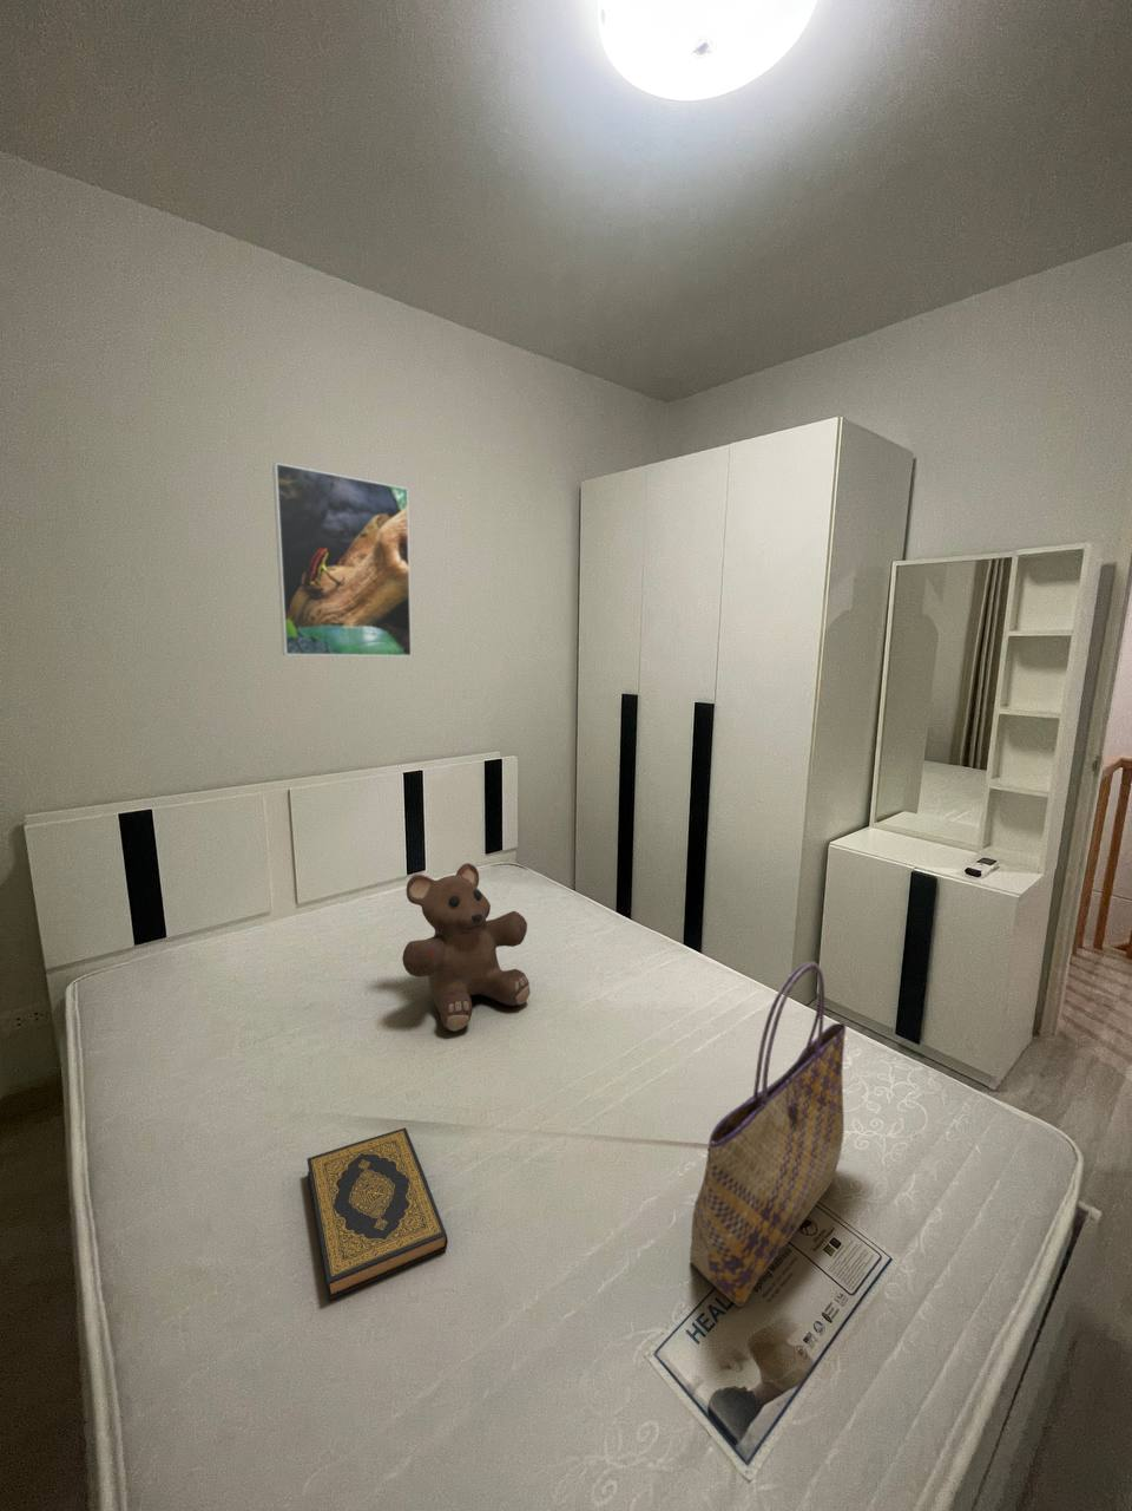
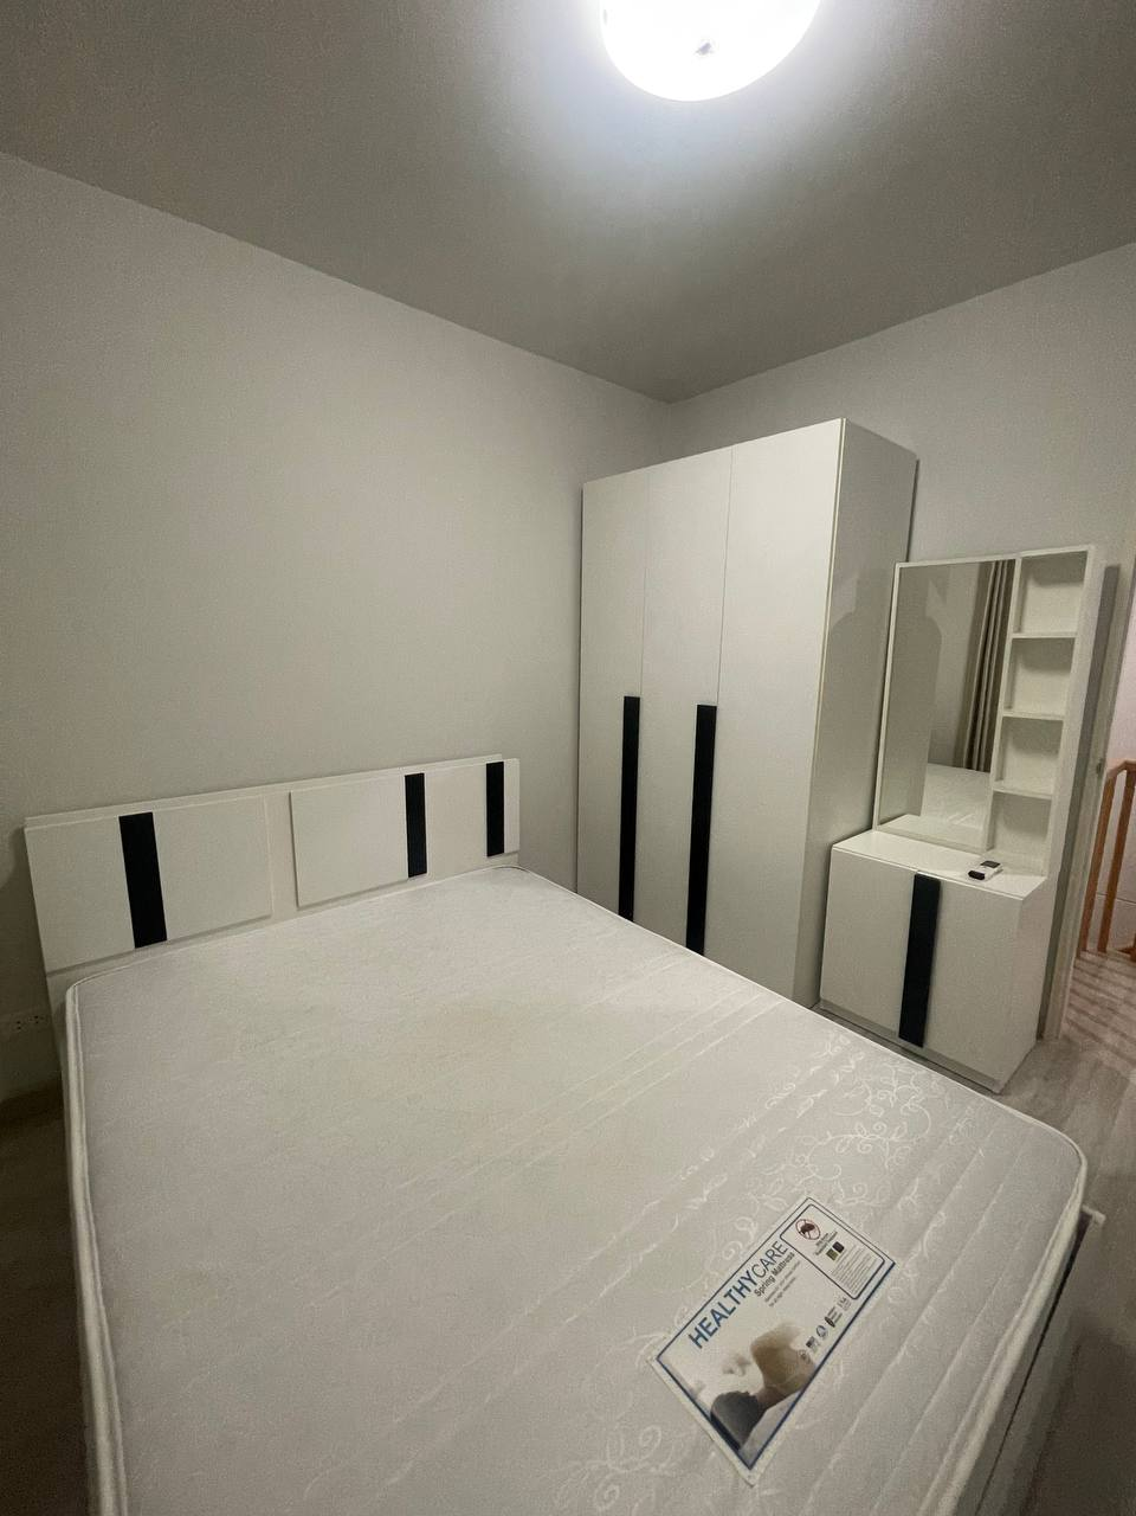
- tote bag (778, 1096)
- hardback book (372, 1200)
- teddy bear (466, 941)
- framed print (348, 568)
